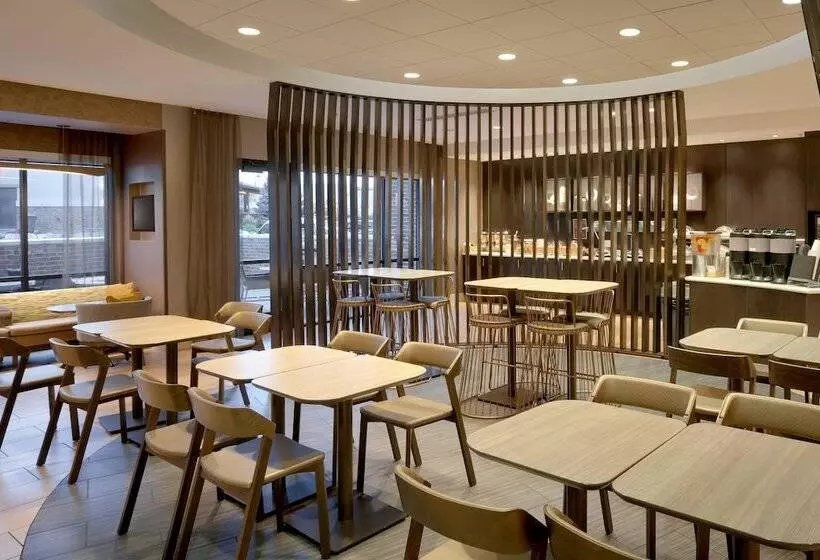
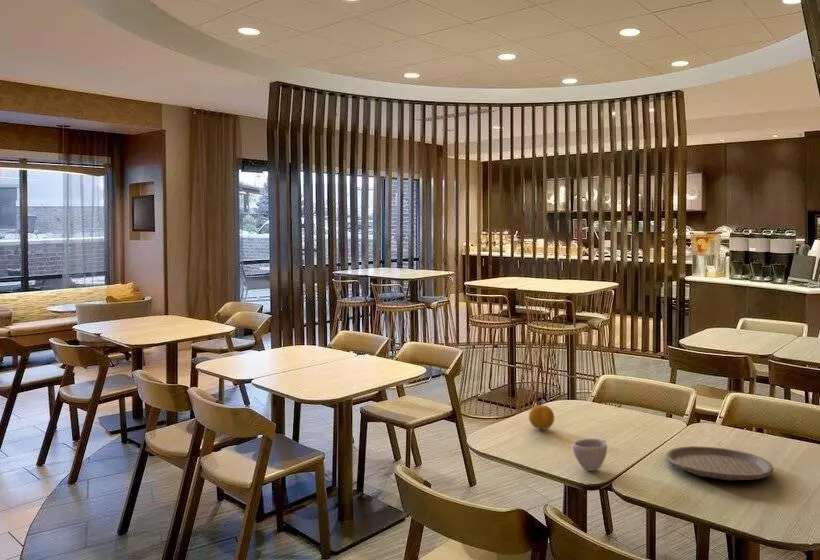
+ fruit (541, 417)
+ cup (592, 454)
+ plate (717, 463)
